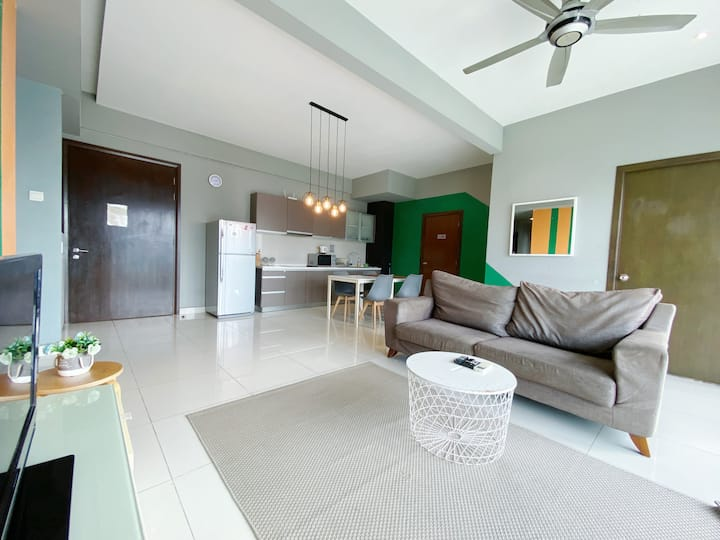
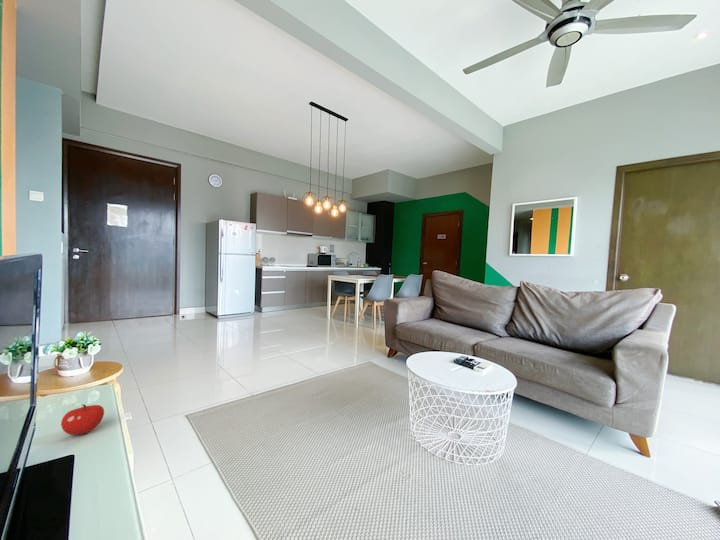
+ fruit (83, 417)
